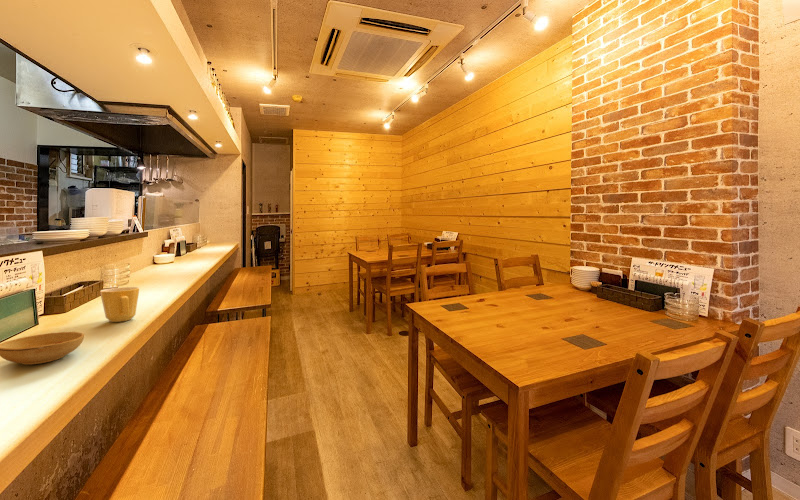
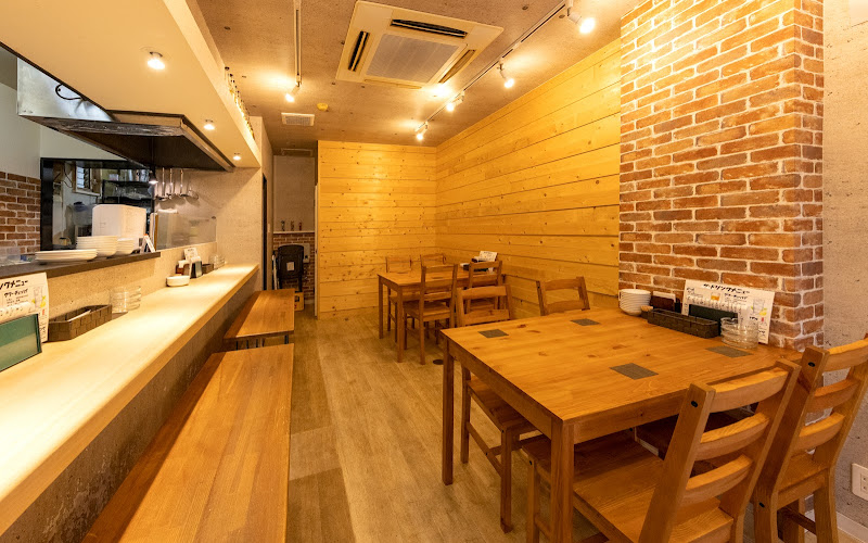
- mug (120, 305)
- bowl (43, 348)
